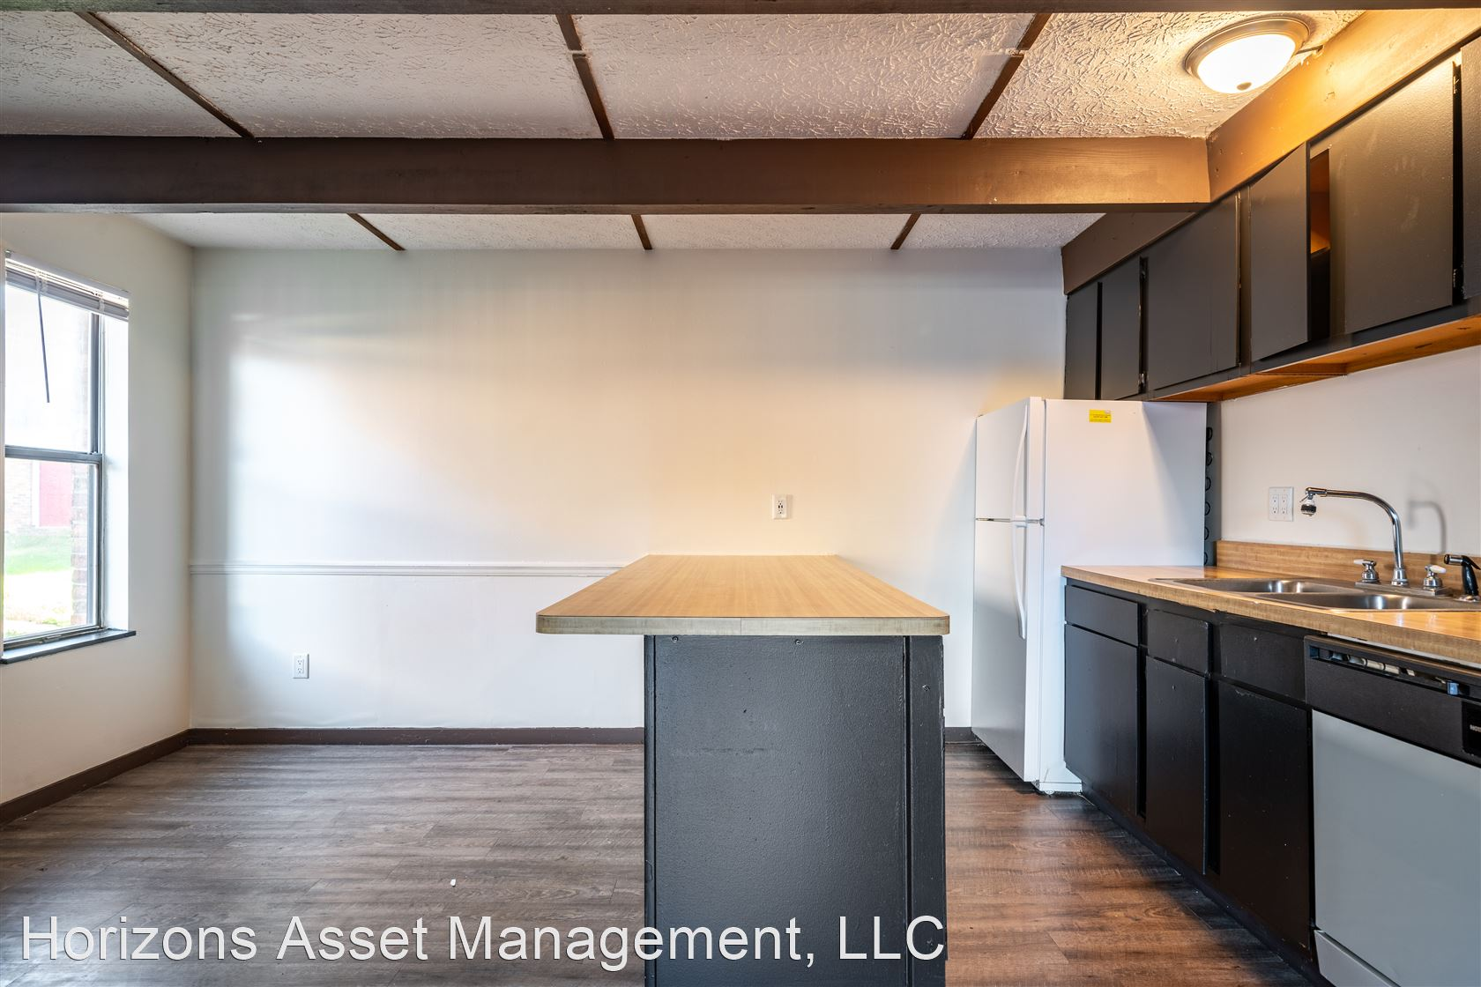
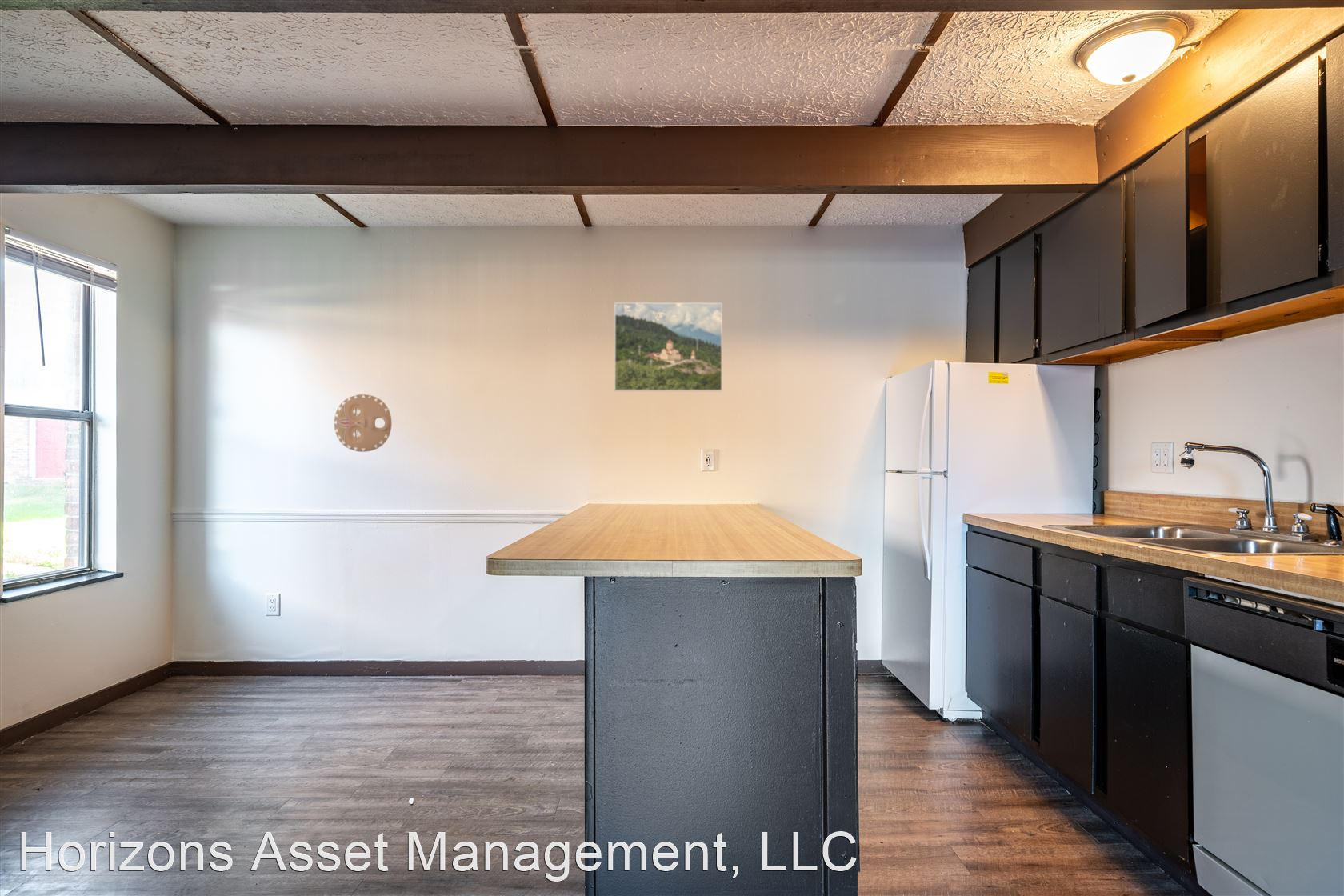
+ decorative plate (361, 422)
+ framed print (668, 347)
